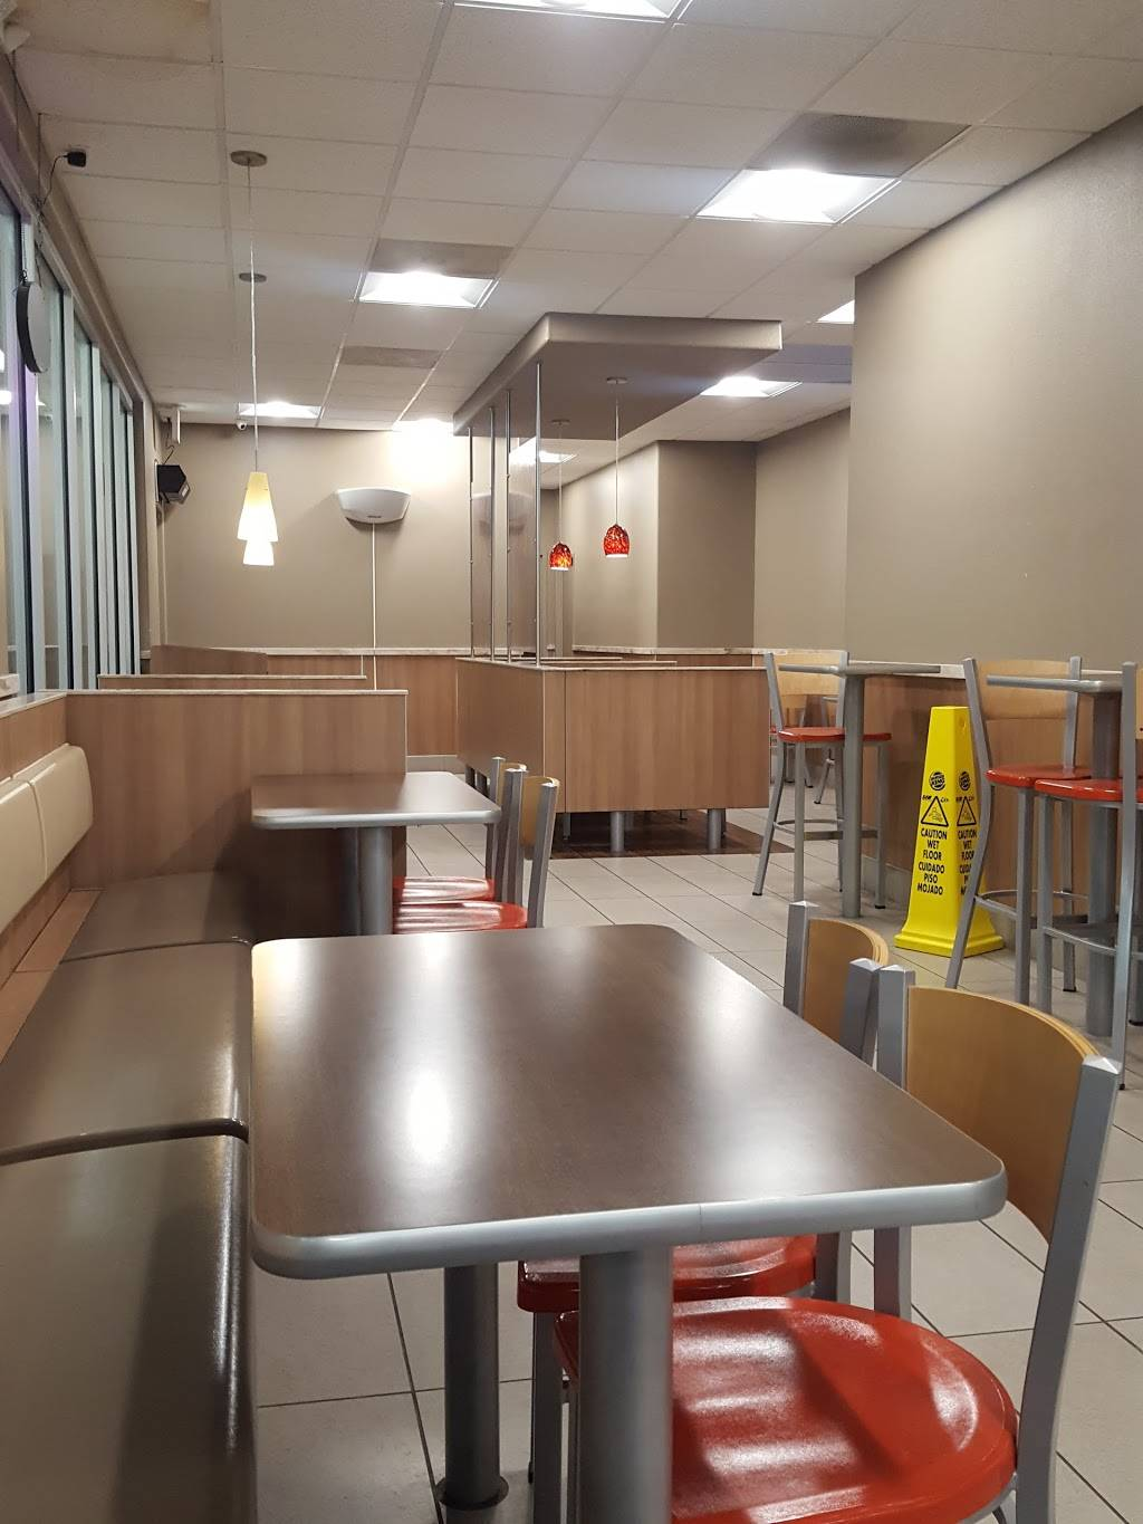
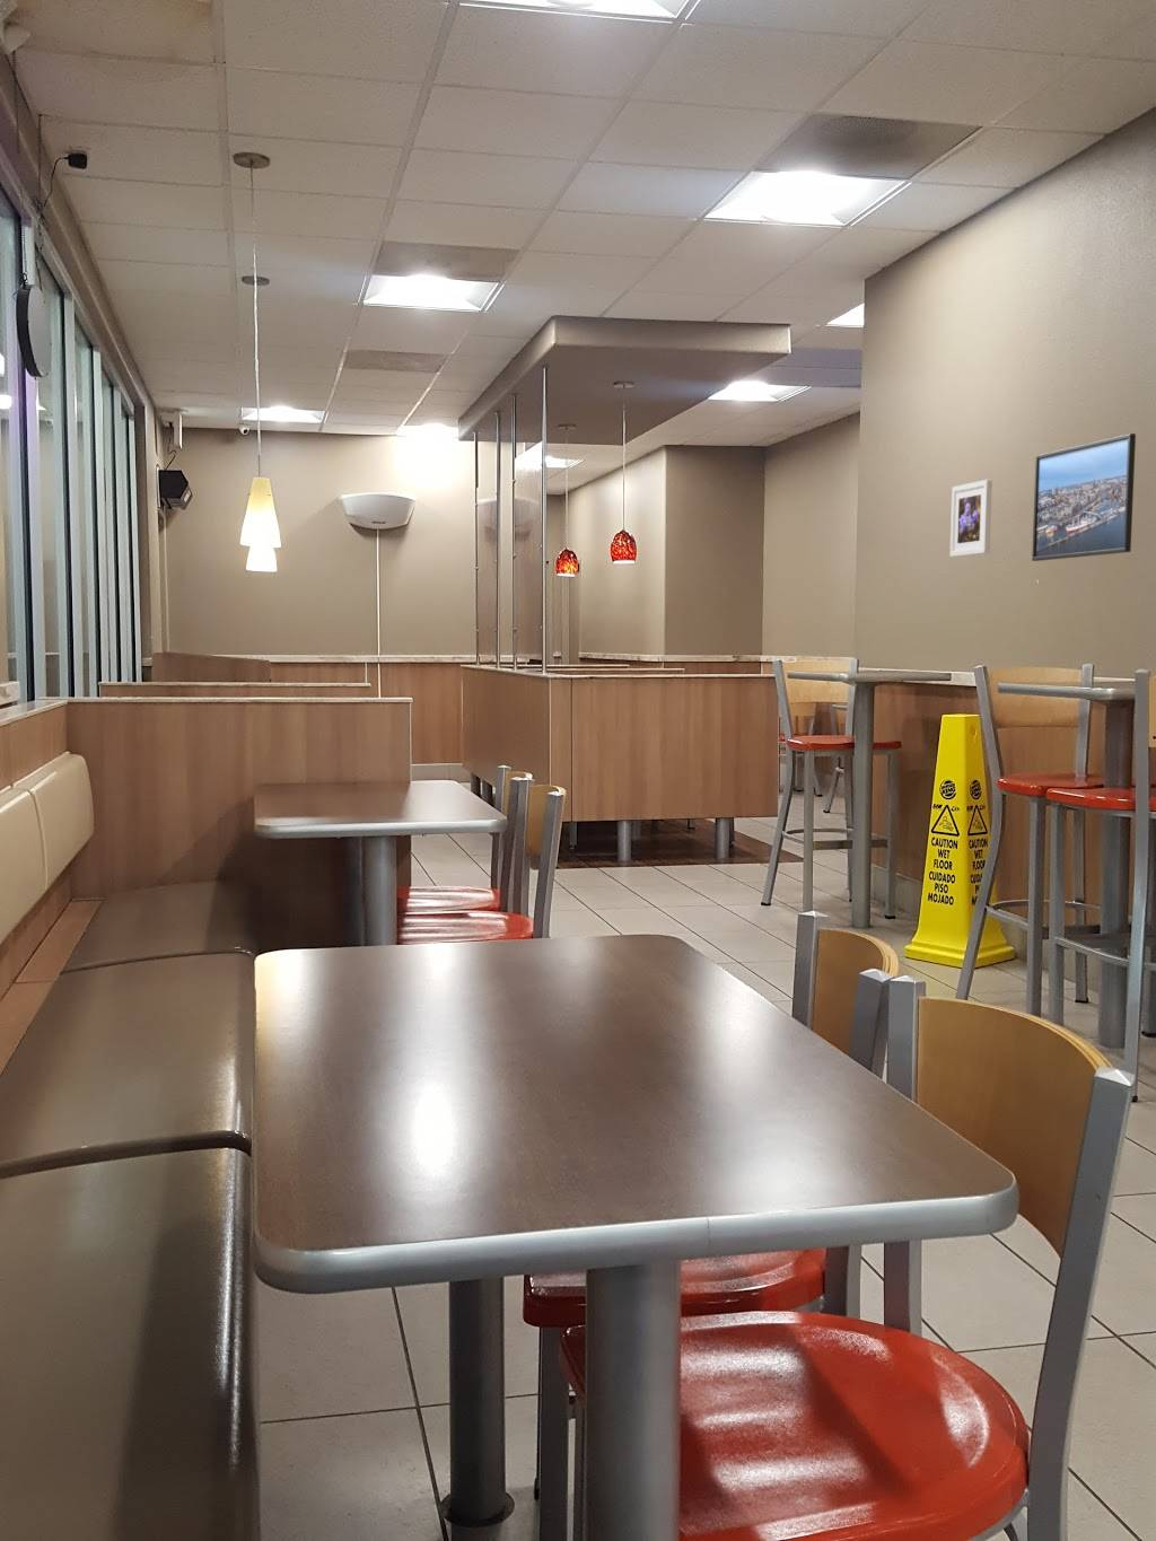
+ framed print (970, 520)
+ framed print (1081, 500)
